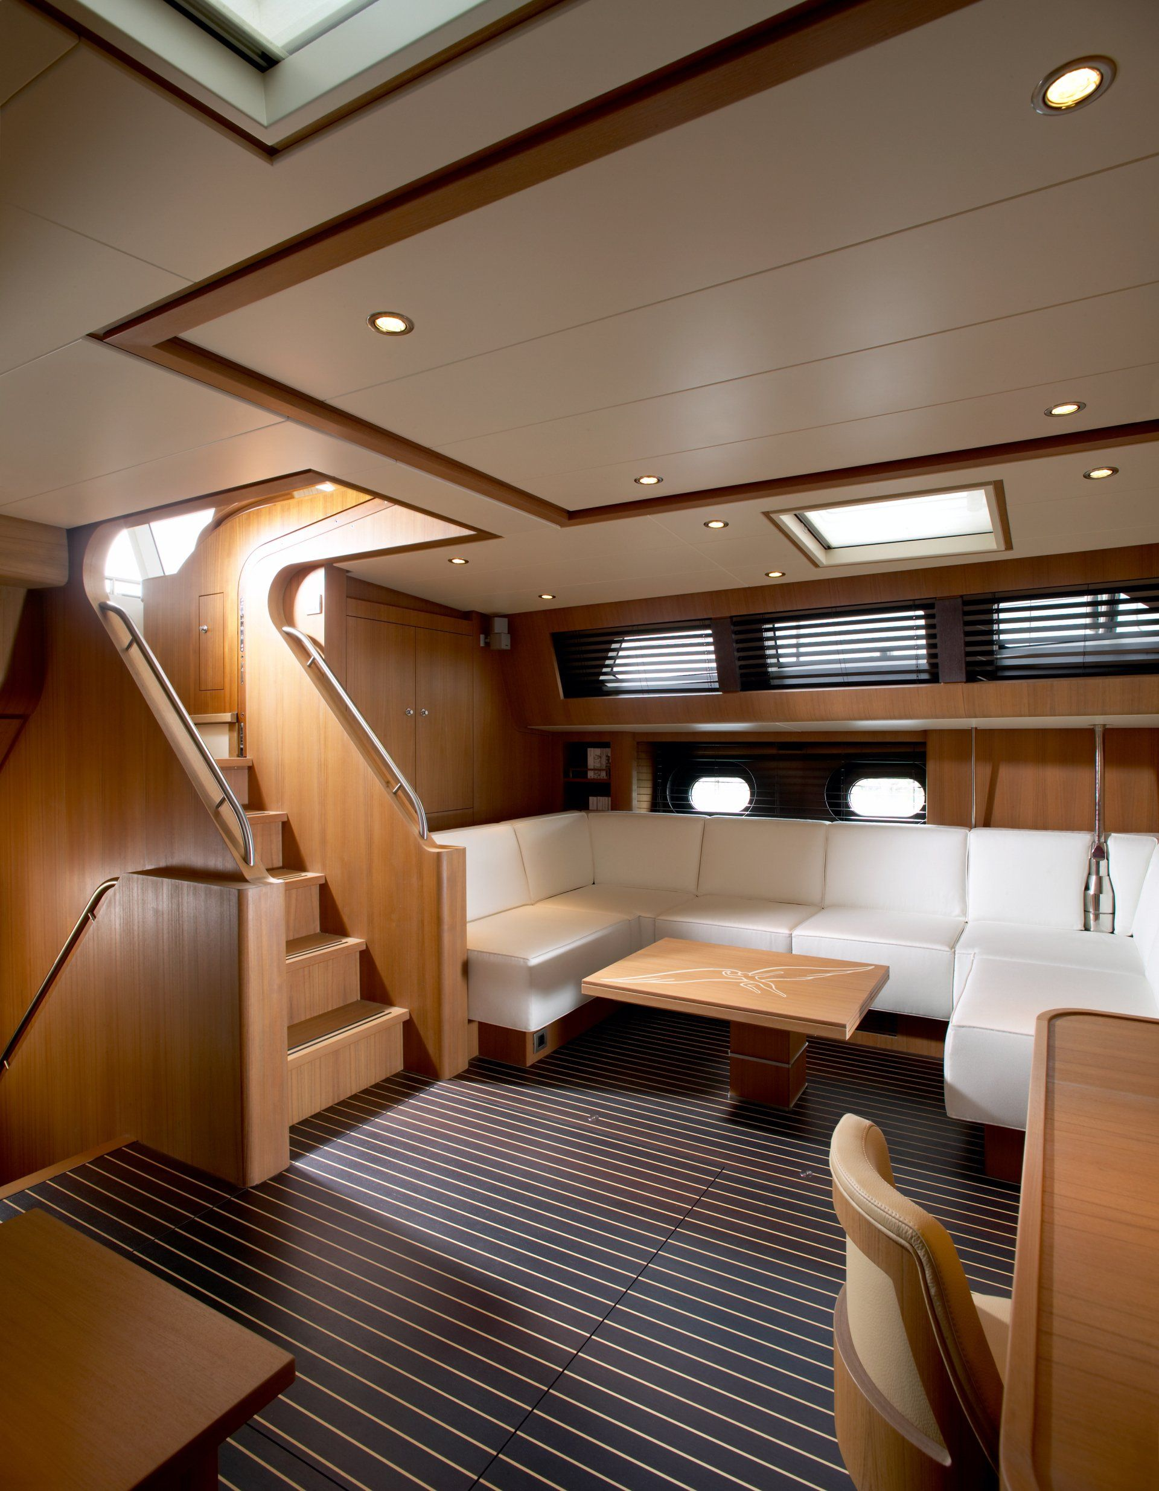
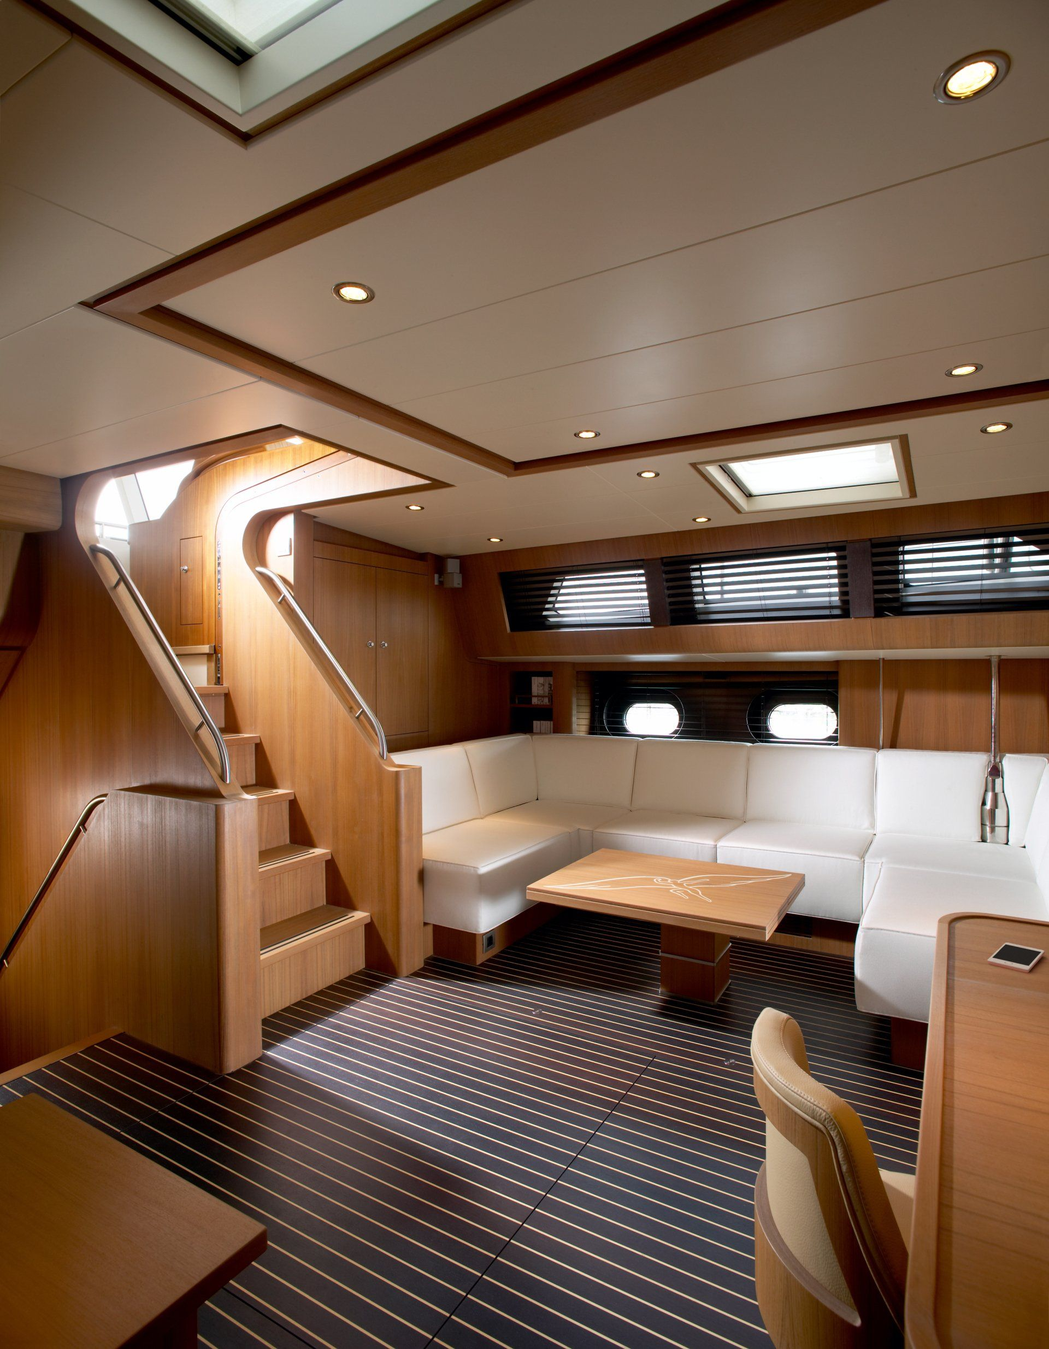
+ cell phone (1016, 957)
